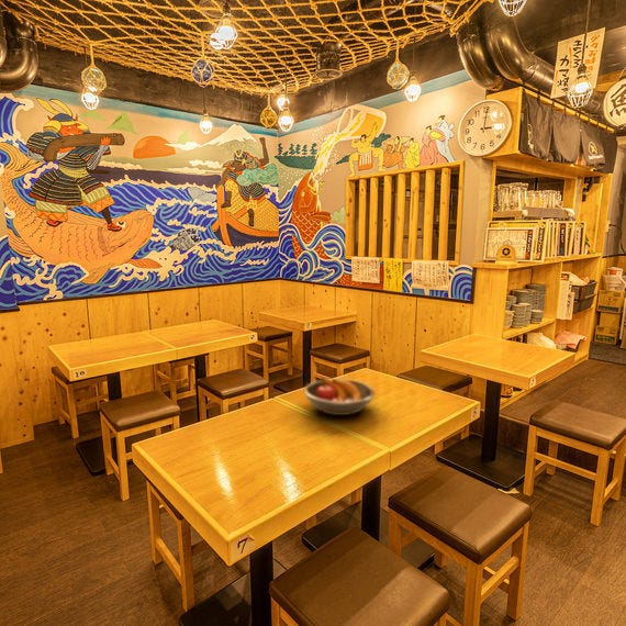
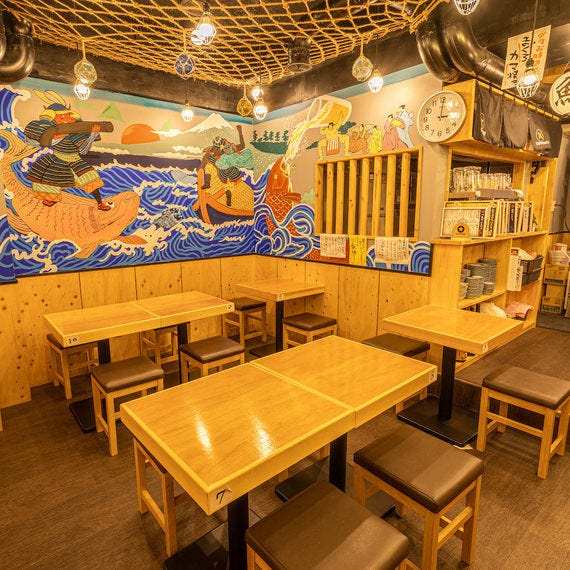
- fruit bowl (338, 396)
